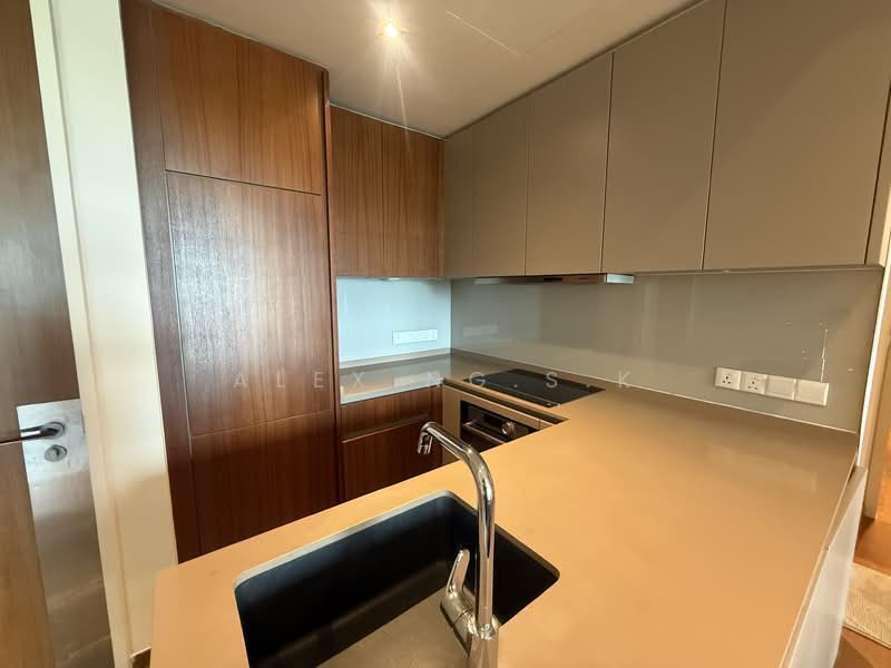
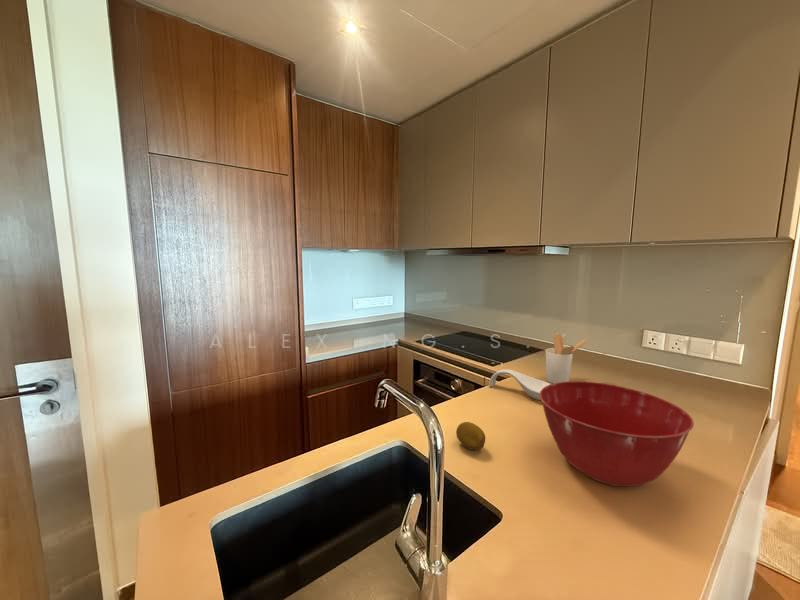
+ mixing bowl (606, 434)
+ spoon rest (522, 383)
+ fruit (470, 435)
+ utensil holder (565, 359)
